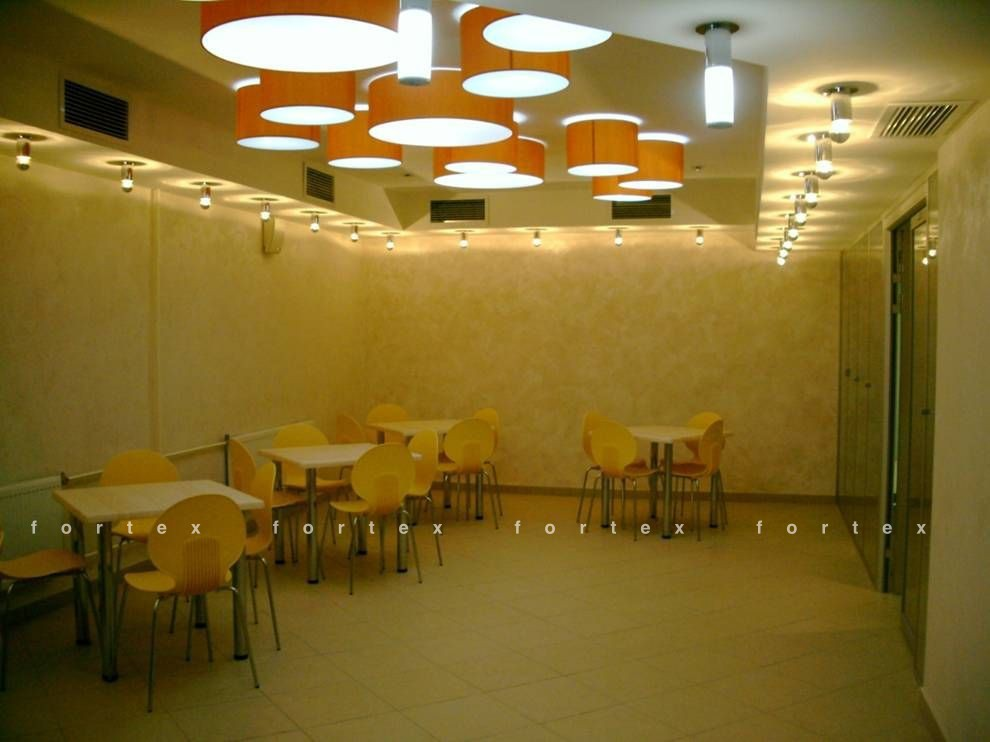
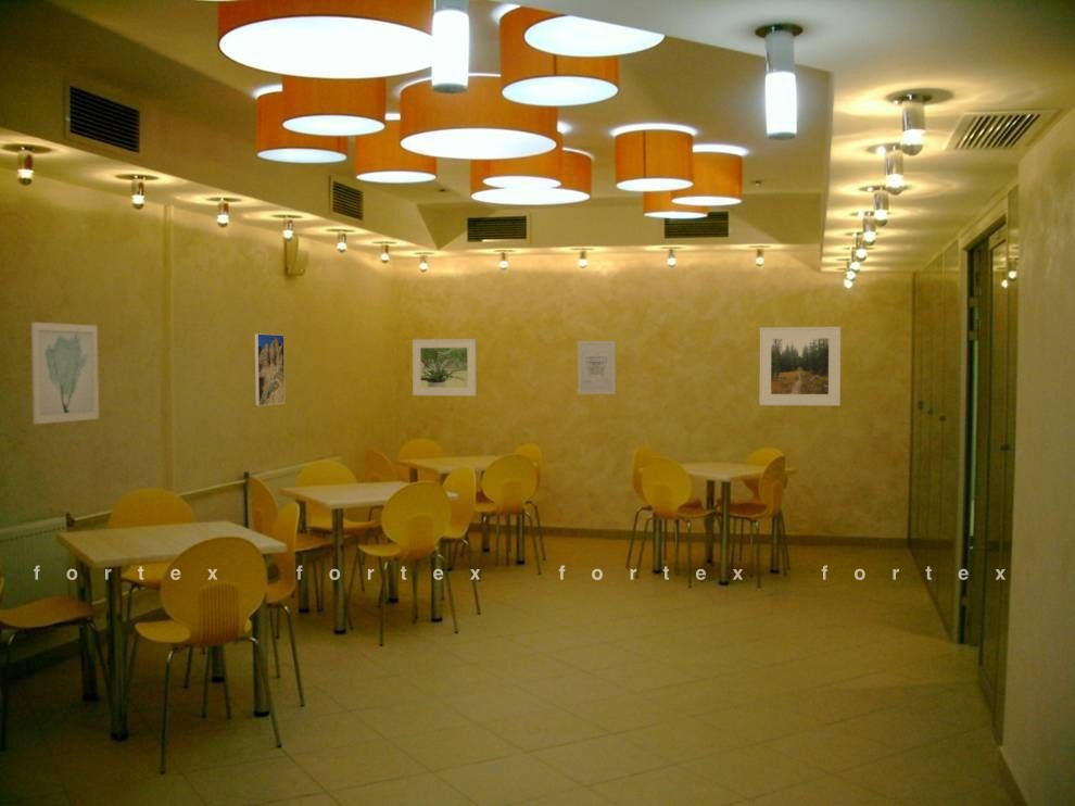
+ wall art (66, 373)
+ wall art (596, 367)
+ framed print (269, 369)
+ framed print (799, 366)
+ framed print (444, 367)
